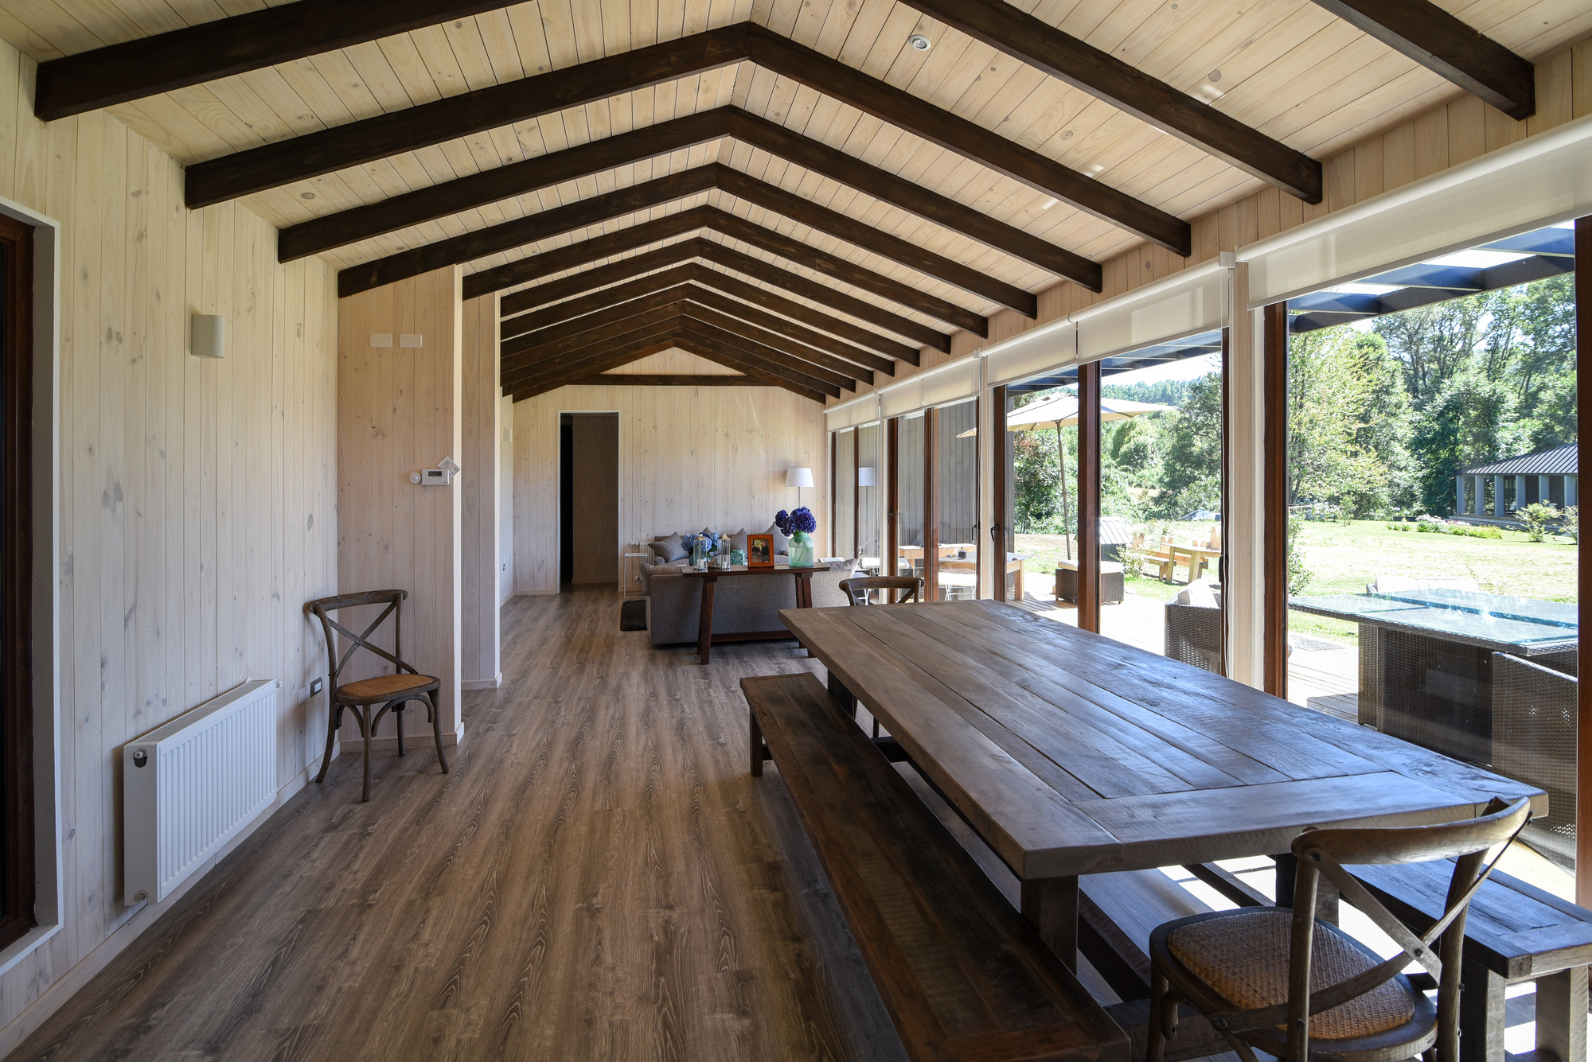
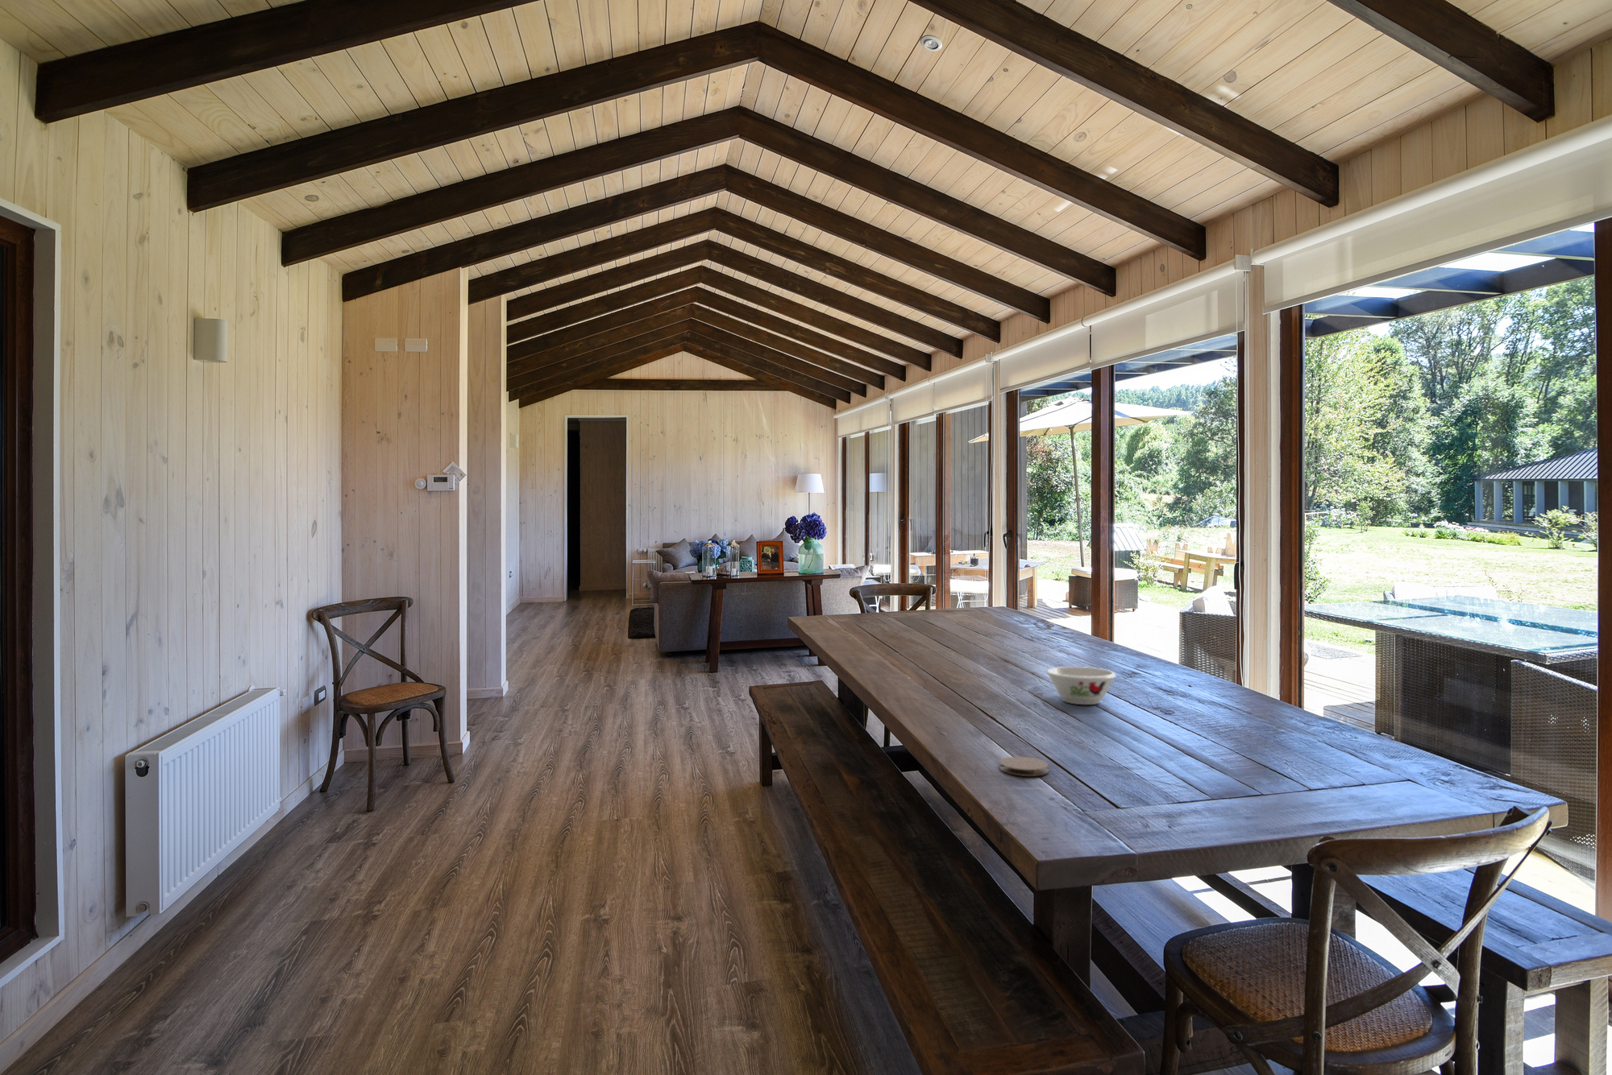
+ bowl (1080, 686)
+ coaster (1024, 765)
